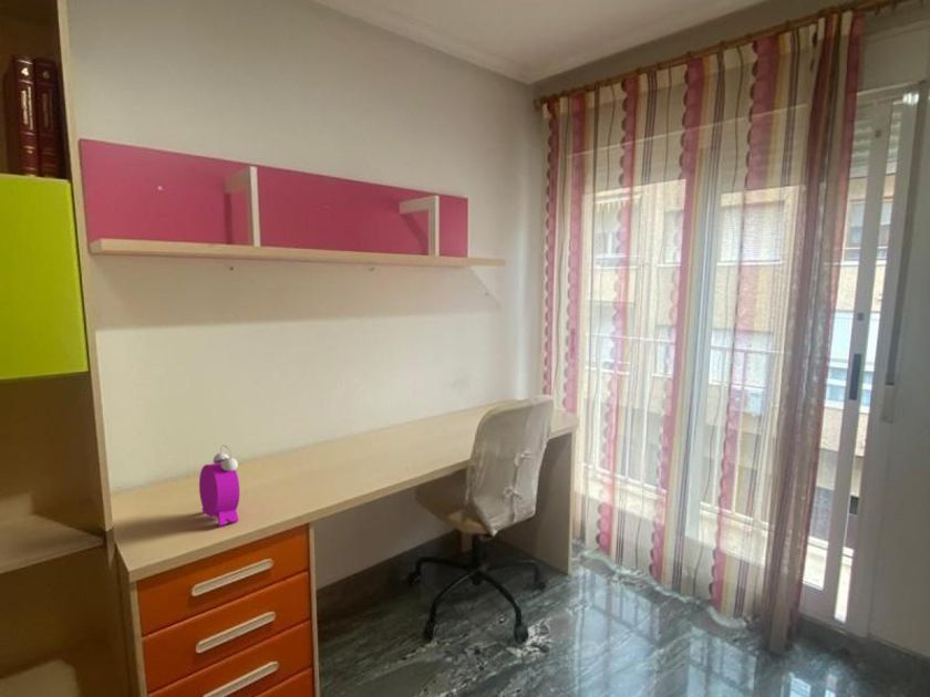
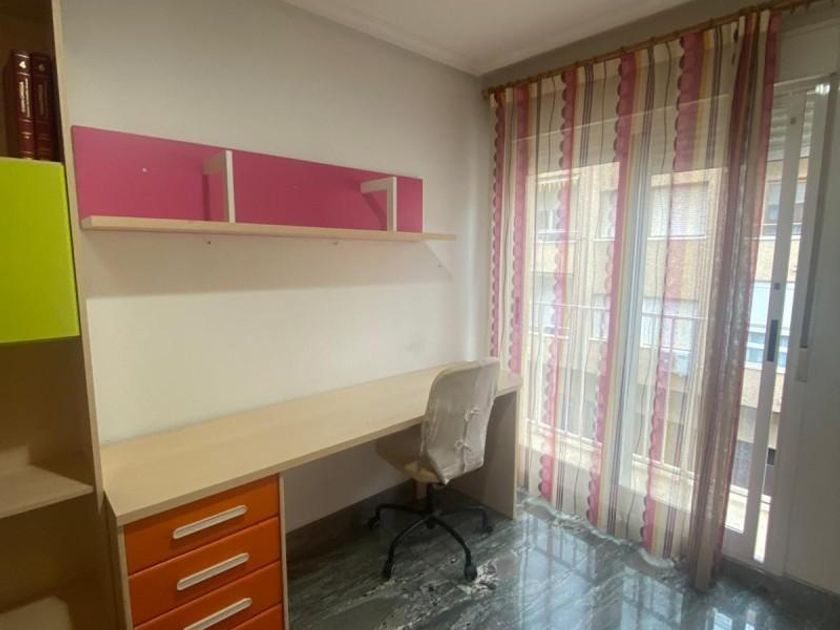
- alarm clock (220, 482)
